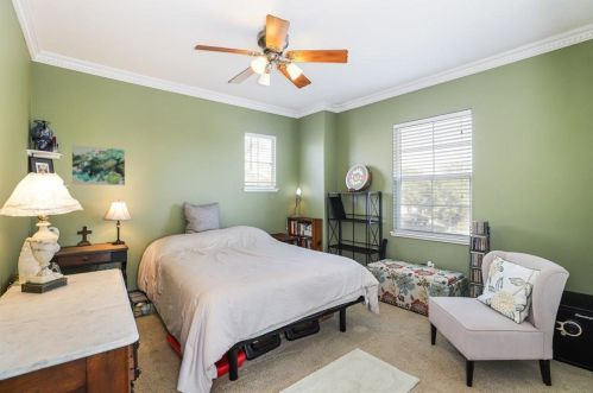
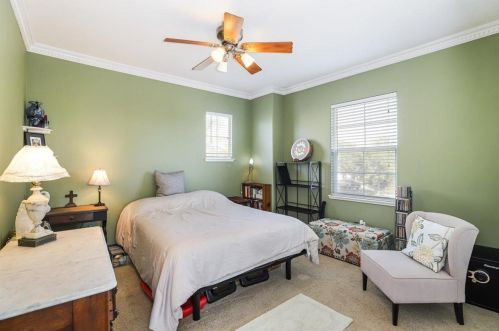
- wall art (99, 166)
